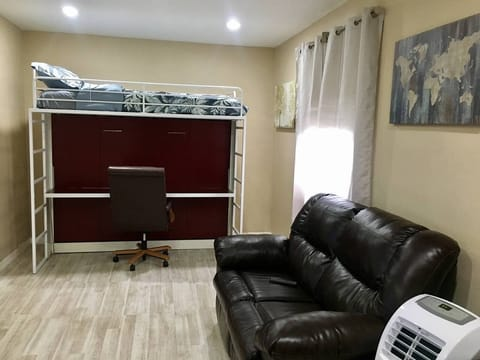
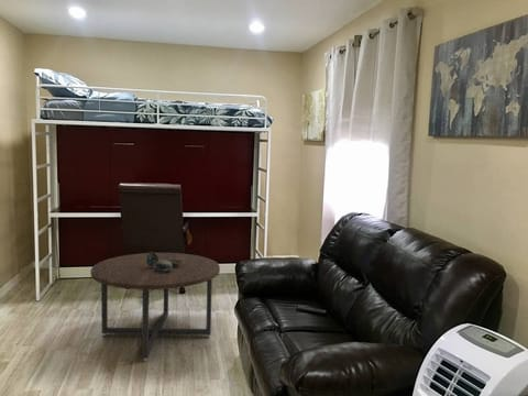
+ decorative bowl (164, 261)
+ coffee table (164, 301)
